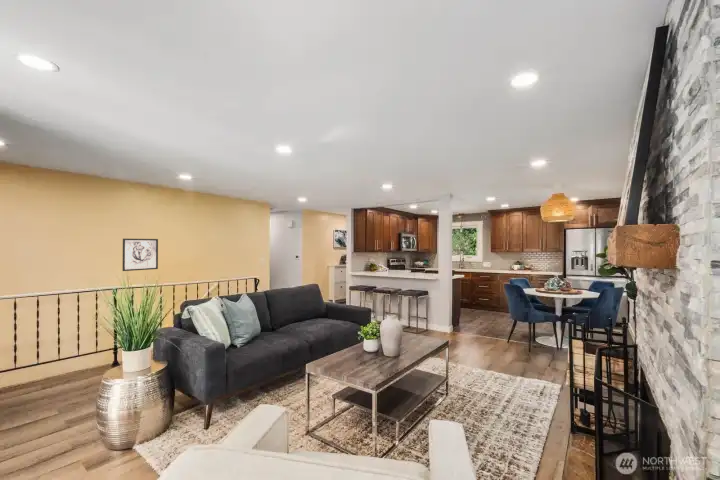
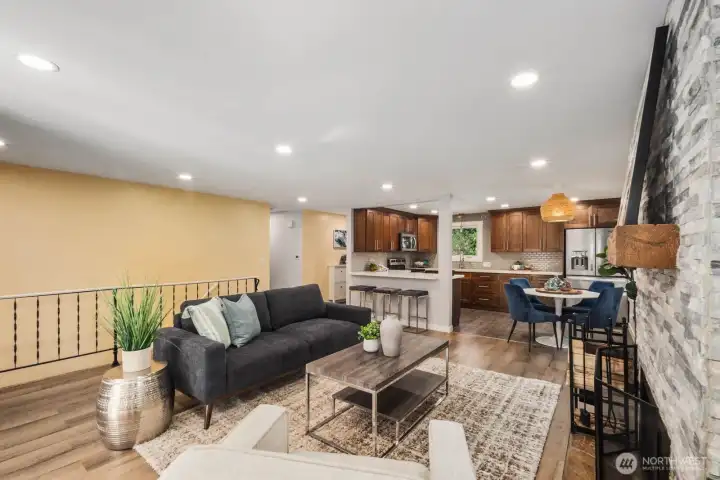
- wall art (140, 254)
